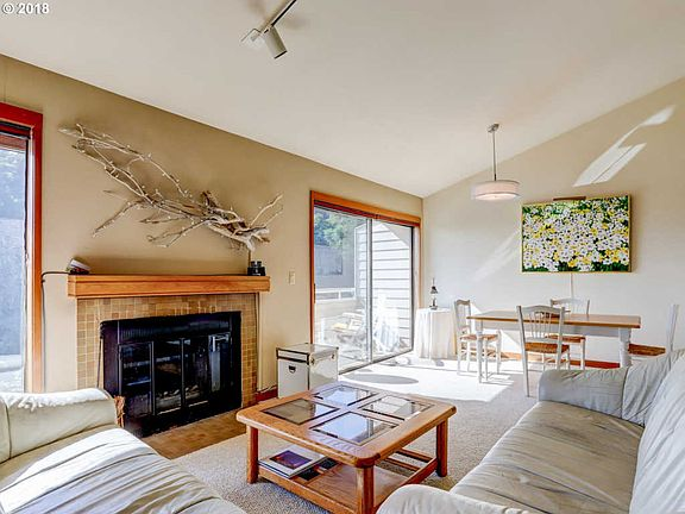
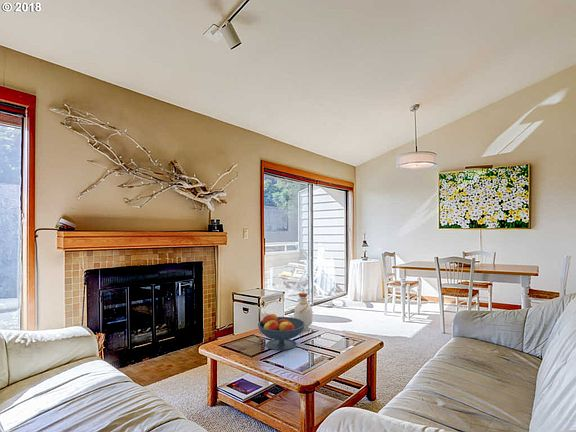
+ bottle (303, 311)
+ fruit bowl (281, 330)
